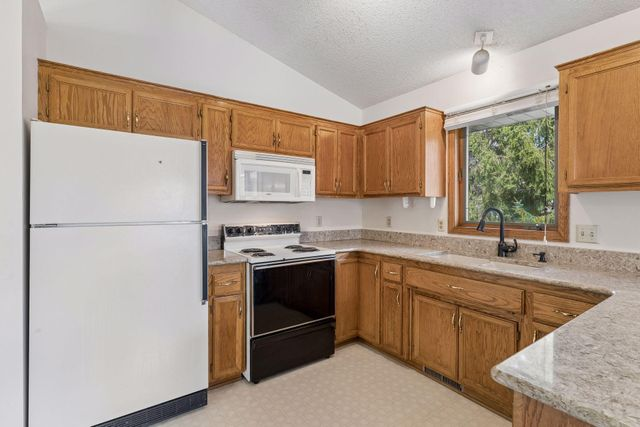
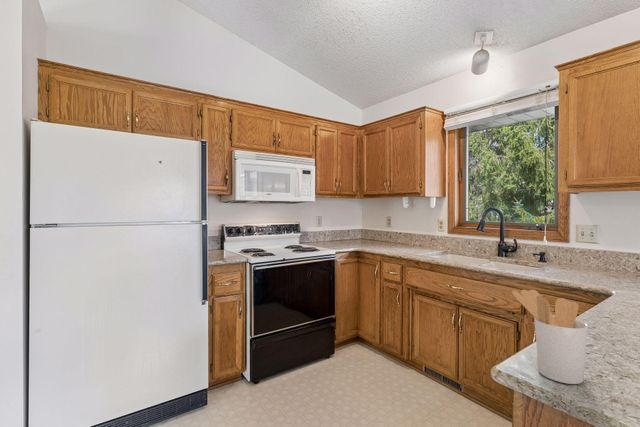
+ utensil holder (548, 330)
